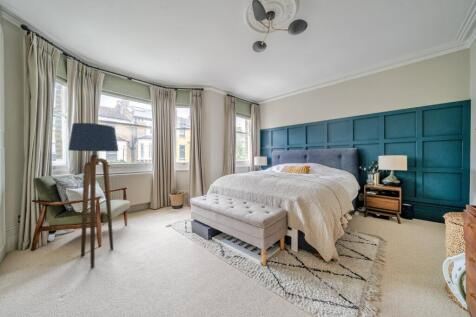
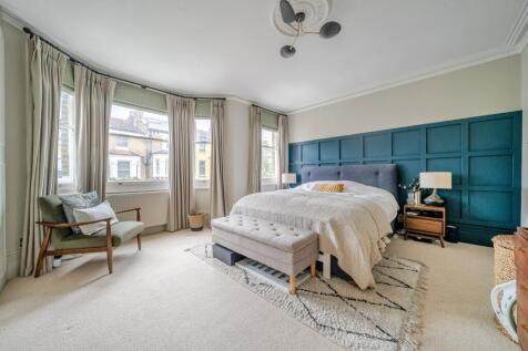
- floor lamp (95, 192)
